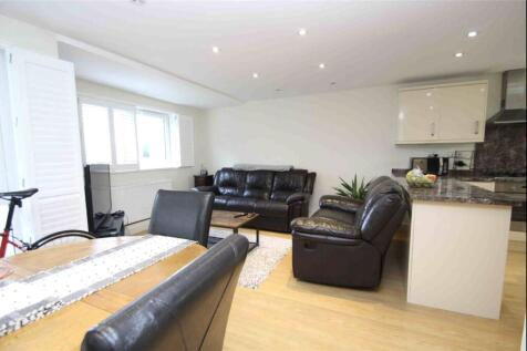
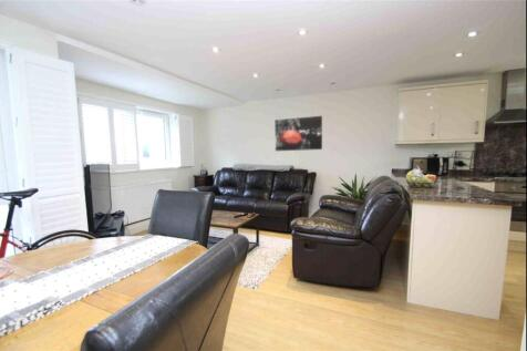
+ wall art (297, 134)
